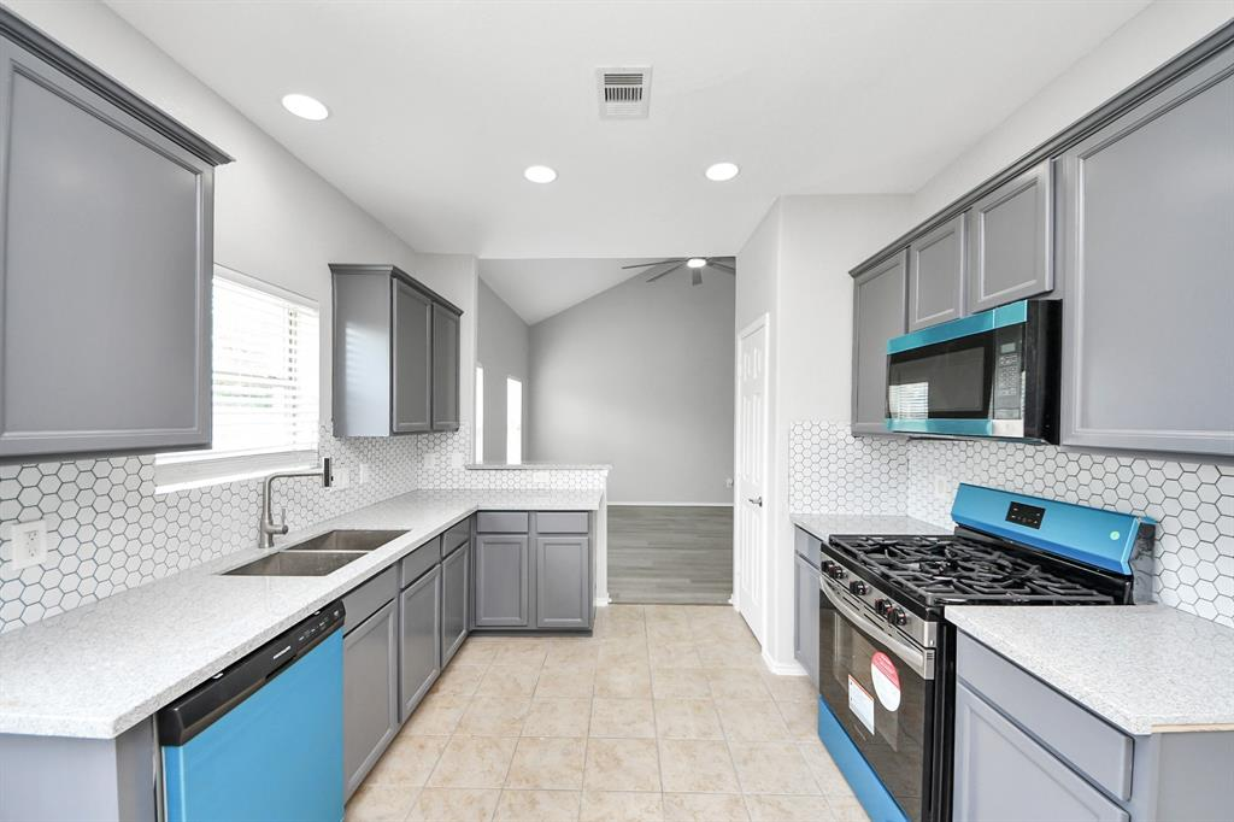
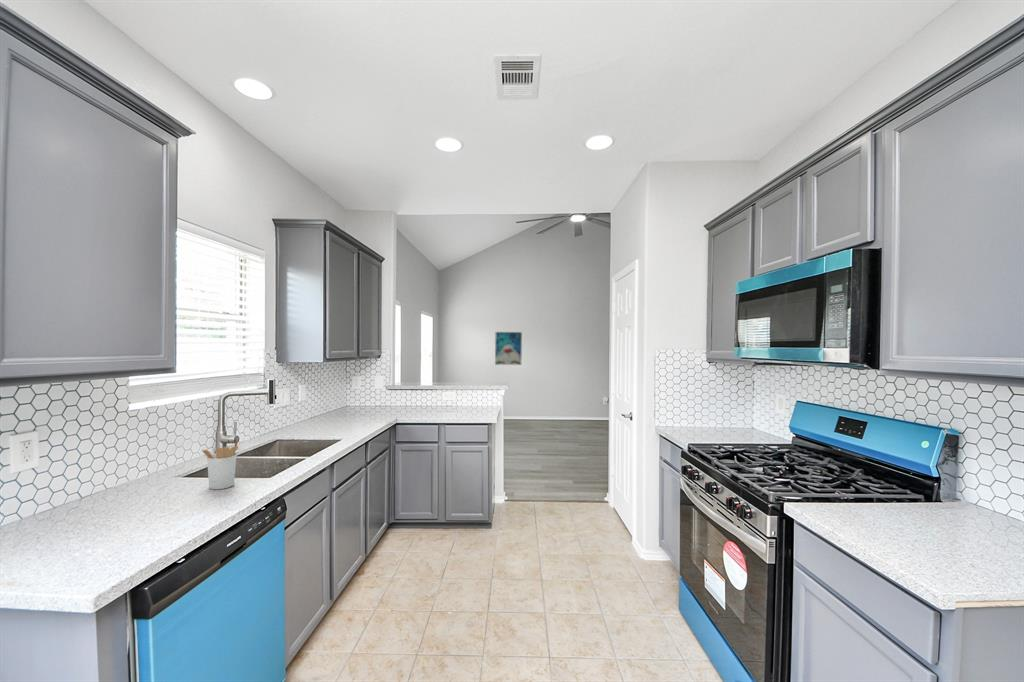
+ utensil holder (223, 464)
+ wall art (508, 348)
